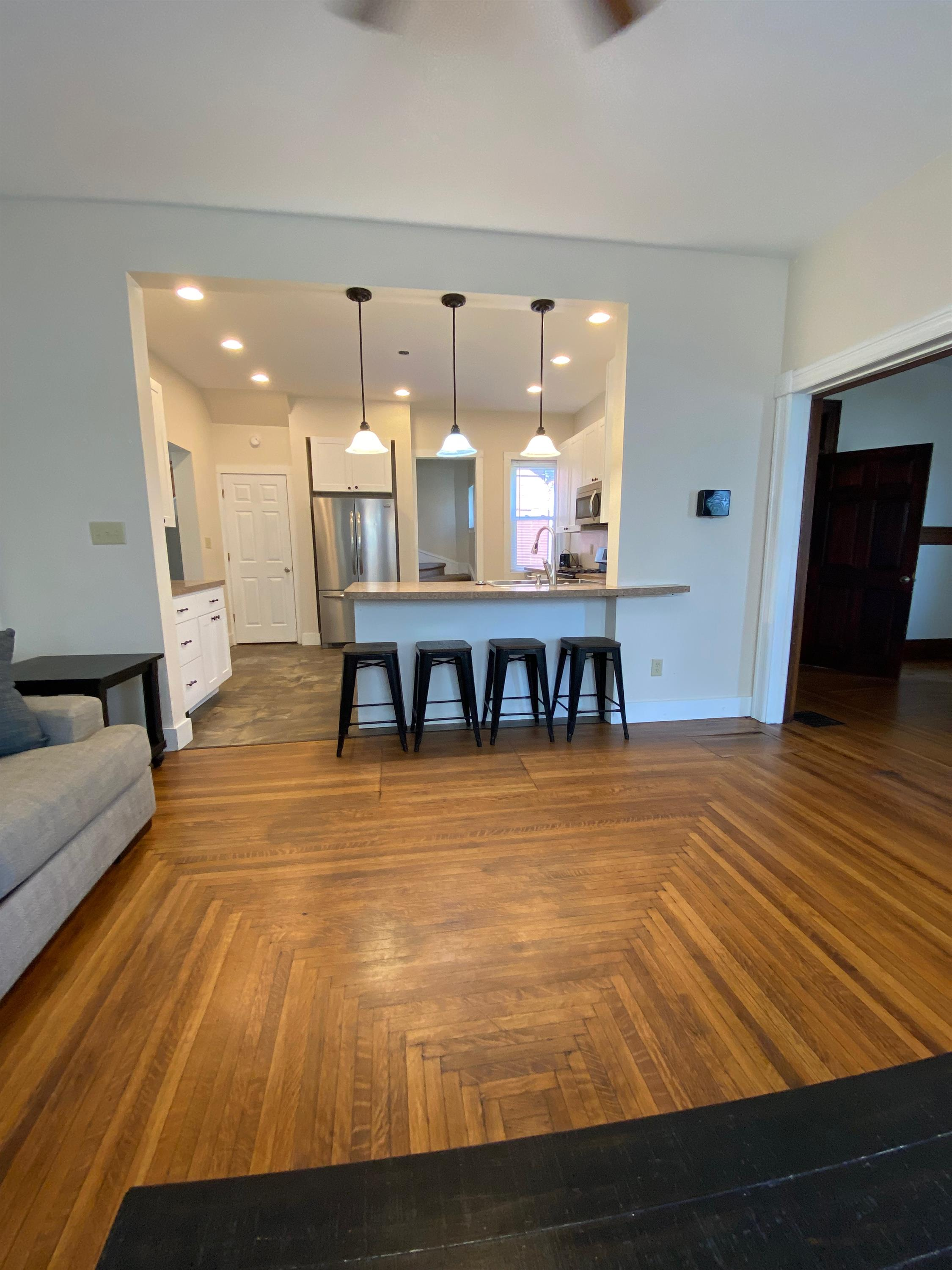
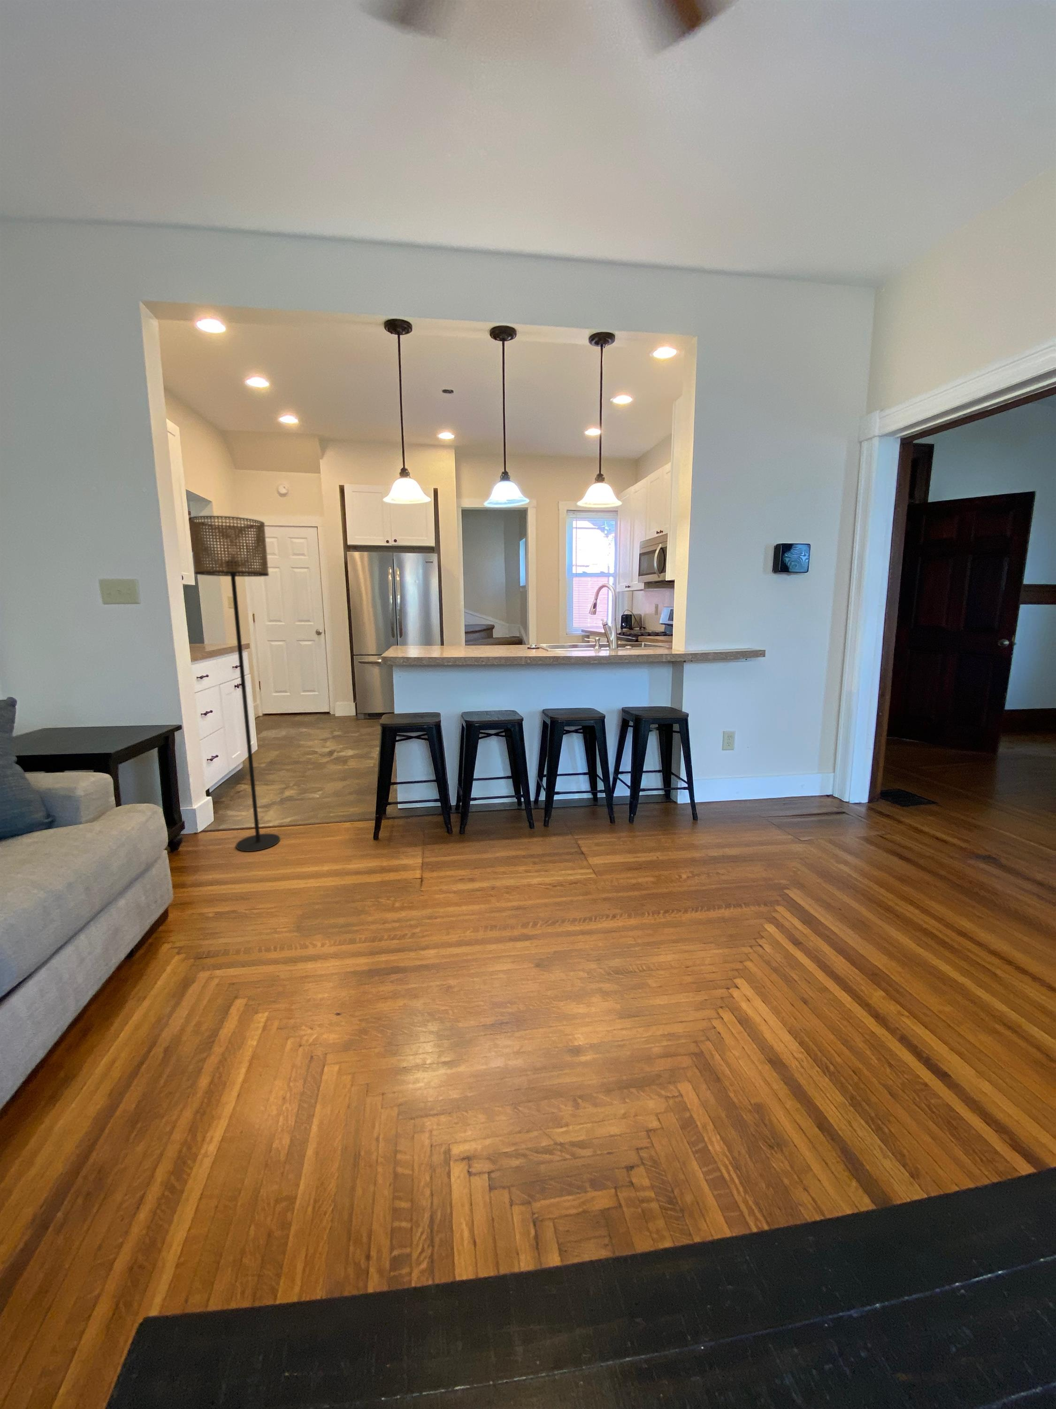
+ floor lamp (244, 690)
